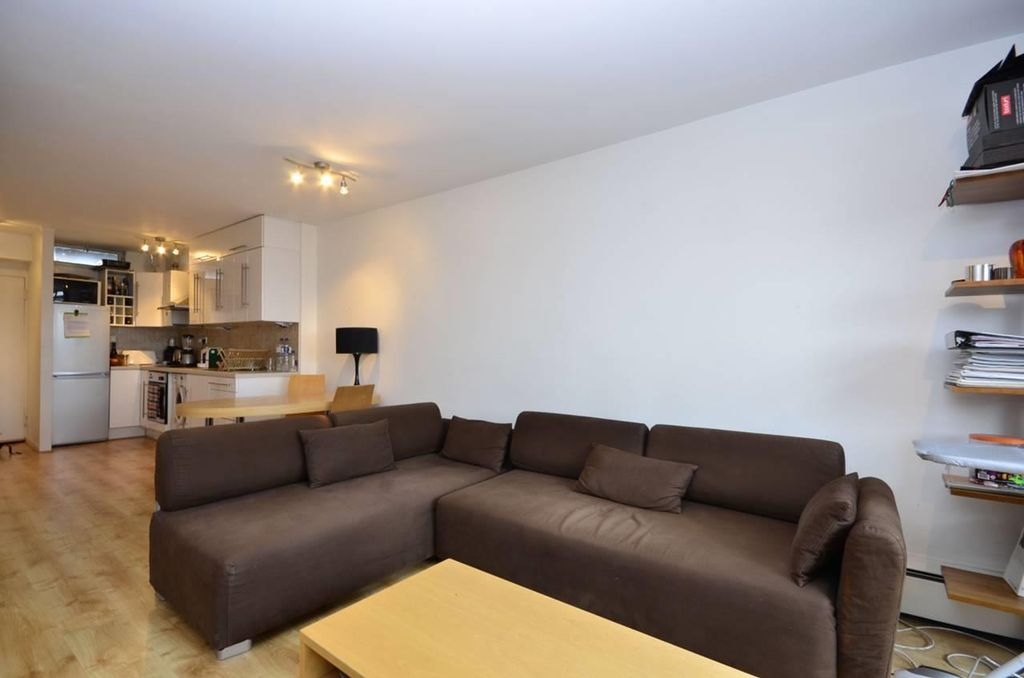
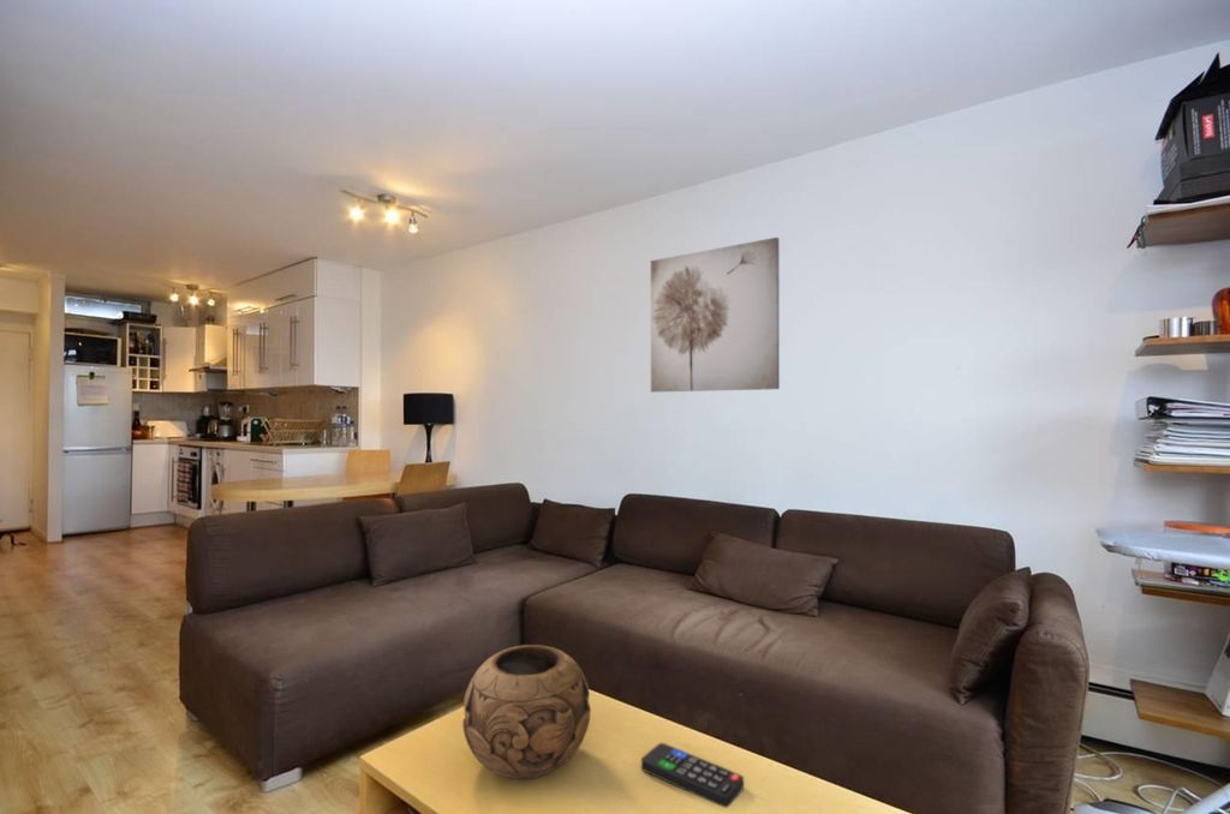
+ remote control (691, 772)
+ decorative bowl (527, 708)
+ wall art (710, 319)
